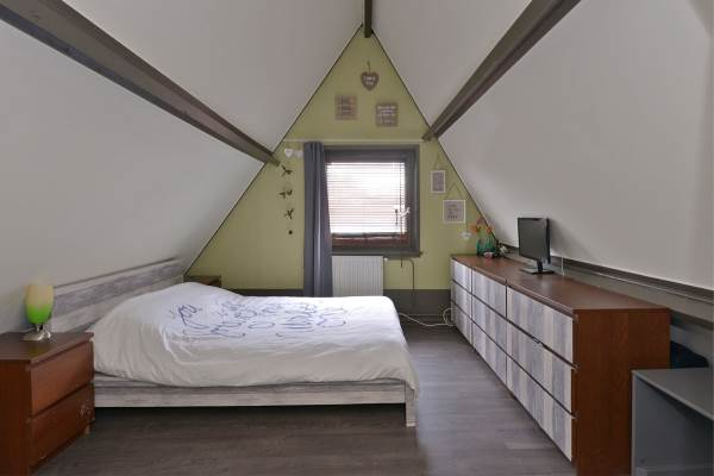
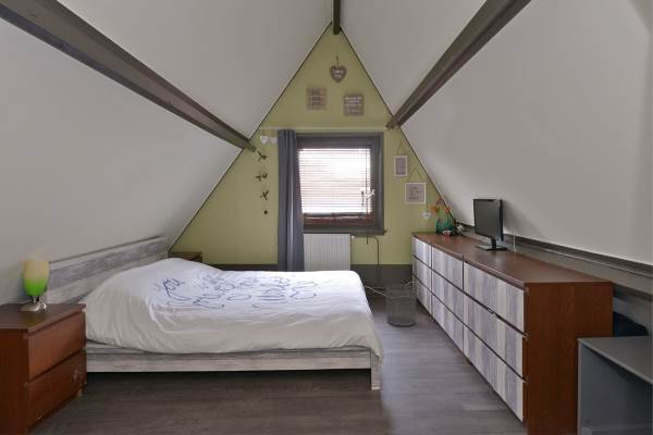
+ waste bin (401, 304)
